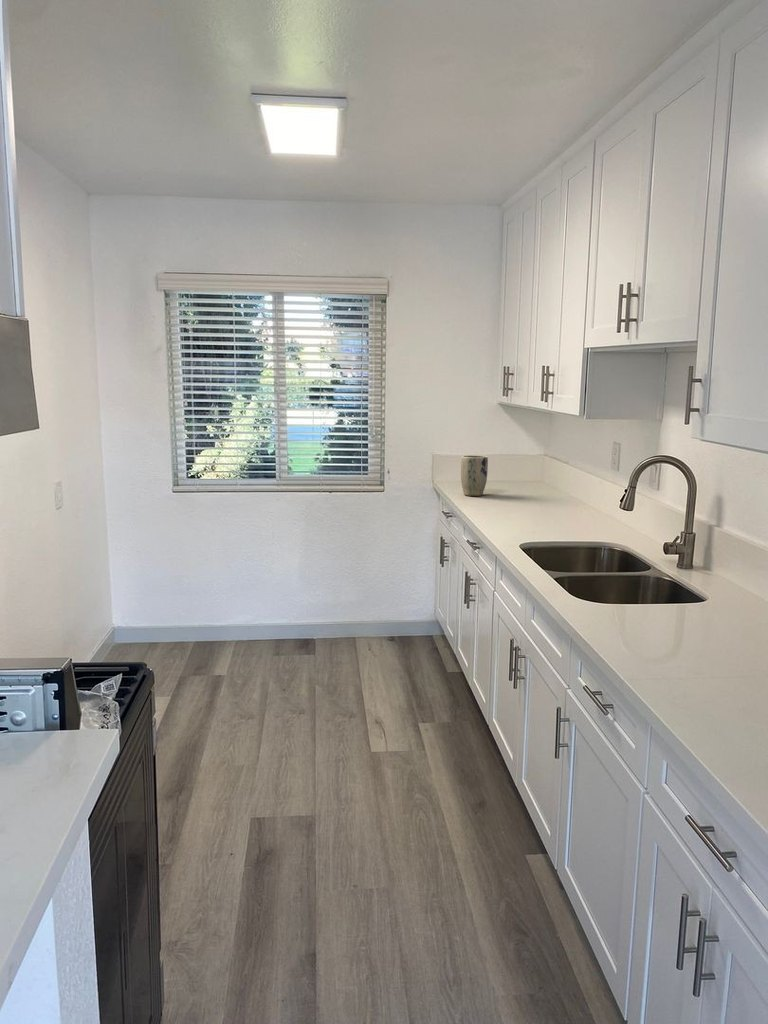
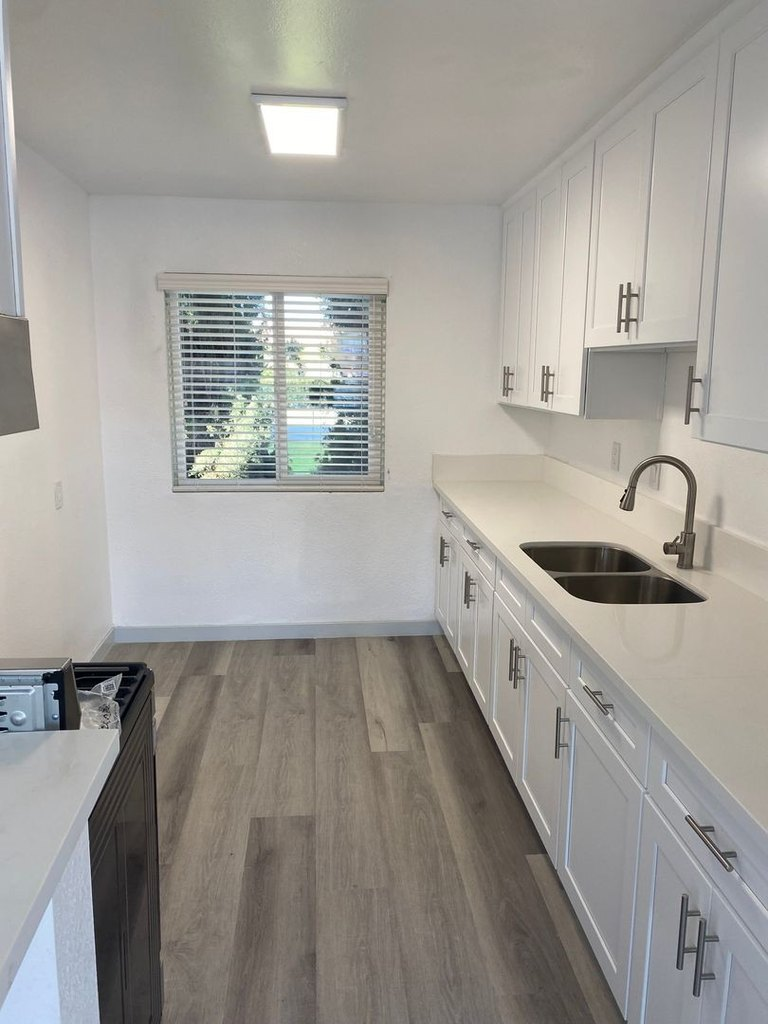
- plant pot (474, 475)
